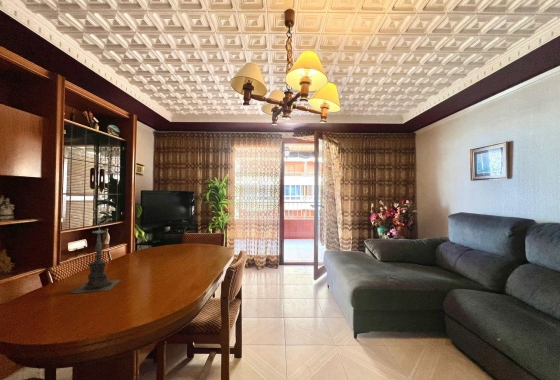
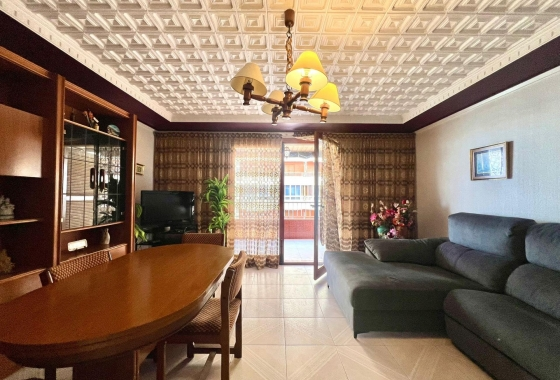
- candle holder (98, 254)
